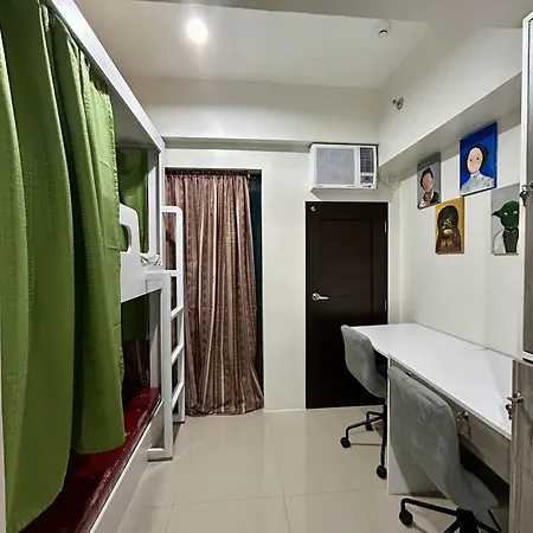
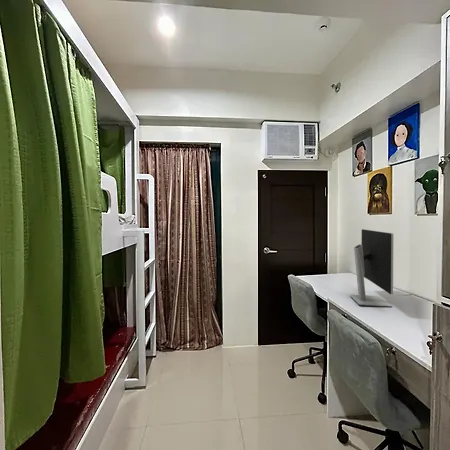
+ monitor (369, 266)
